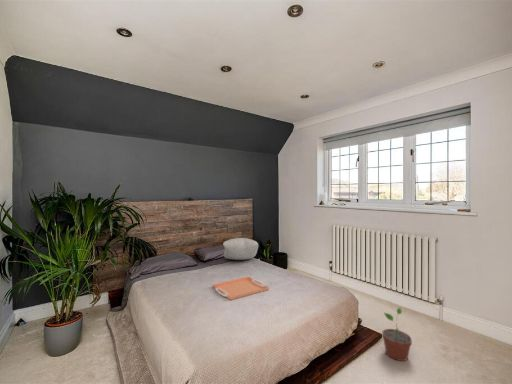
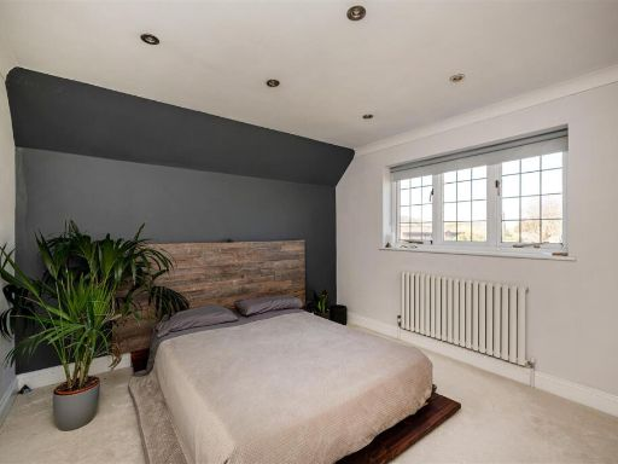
- serving tray (240, 287)
- potted plant (396, 332)
- pillow (240, 248)
